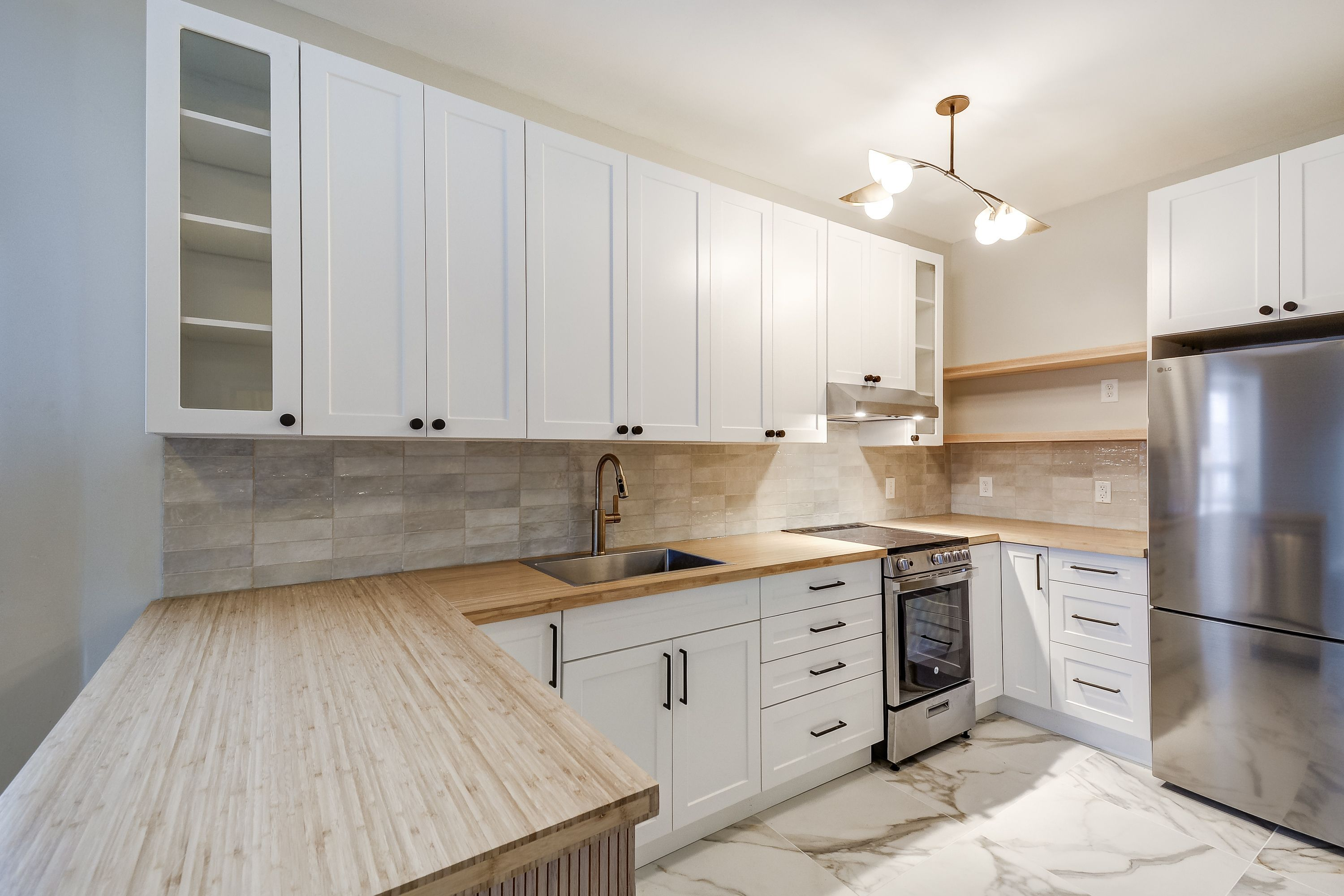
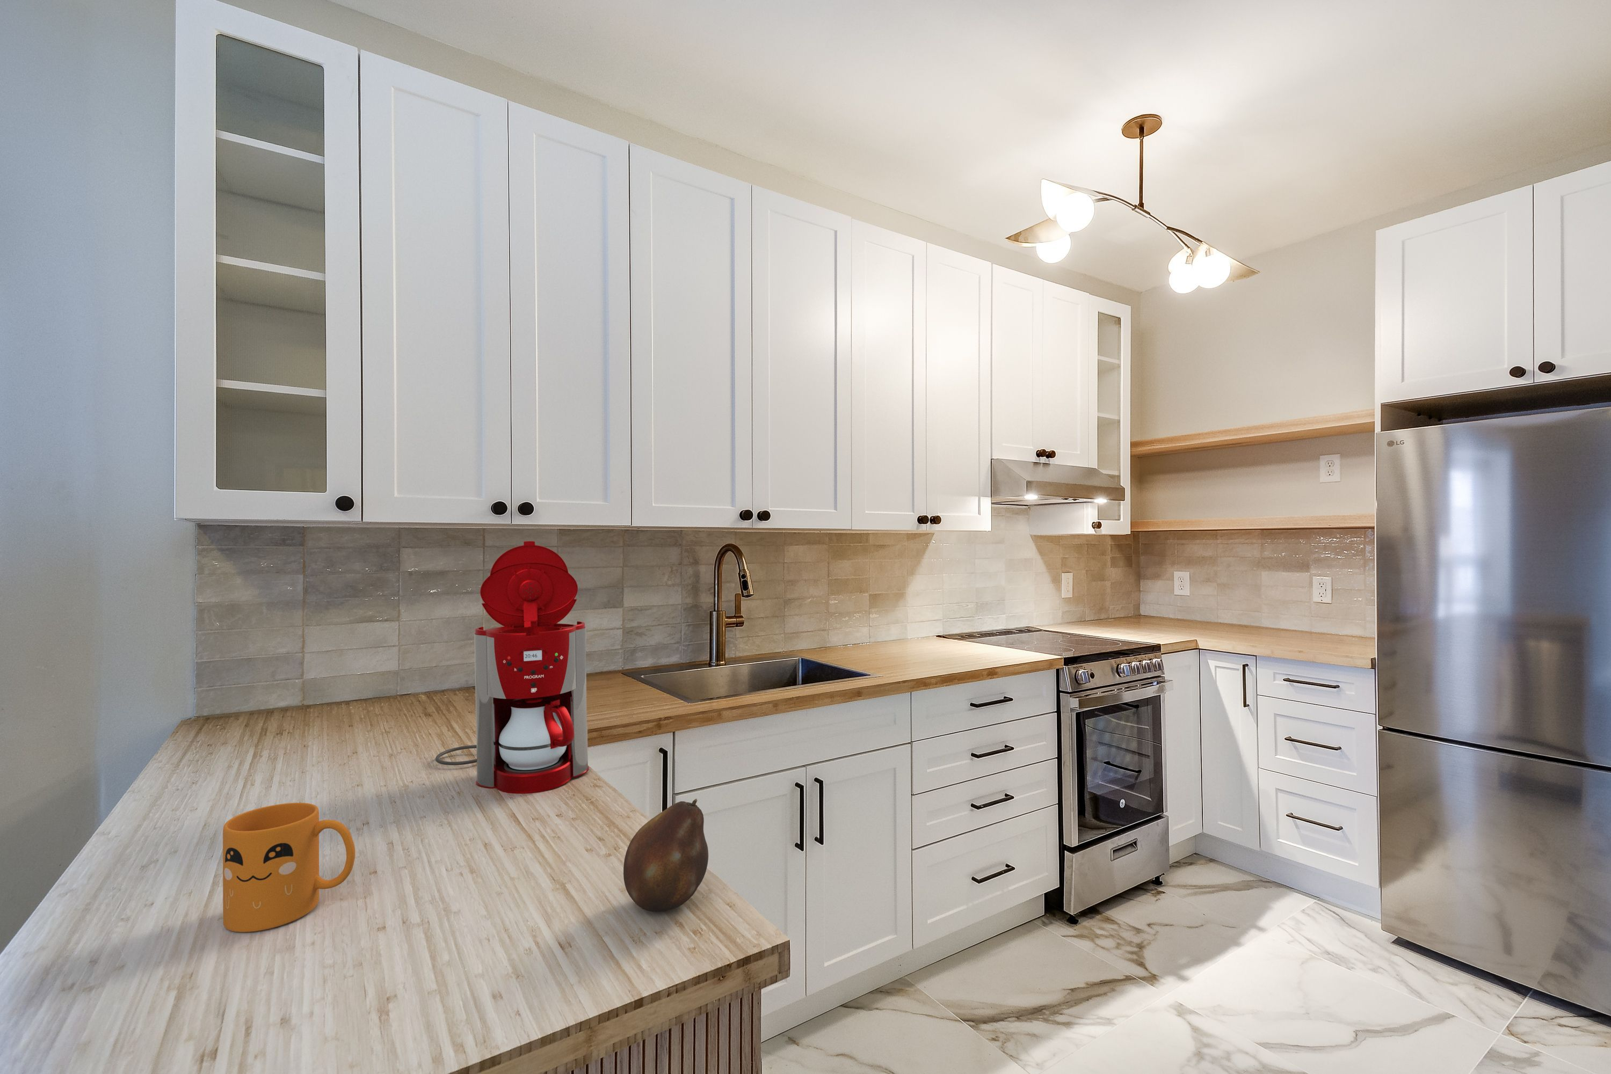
+ fruit (665, 852)
+ coffee maker (511, 652)
+ mug (292, 862)
